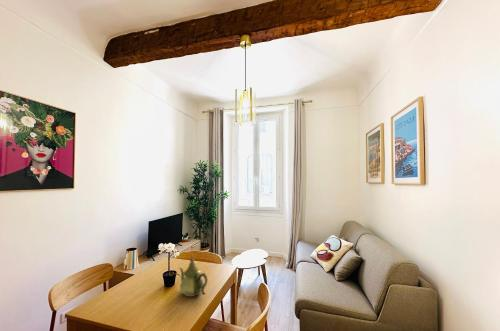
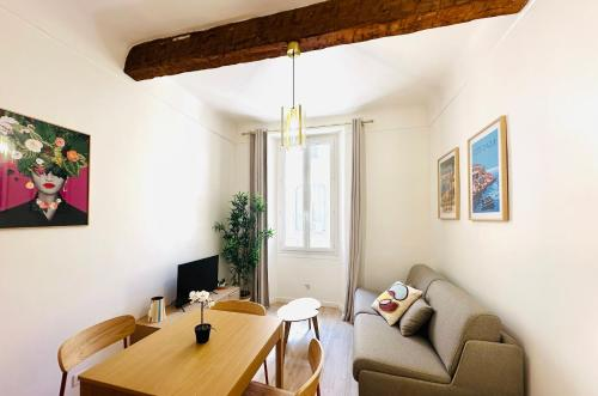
- teapot (192, 274)
